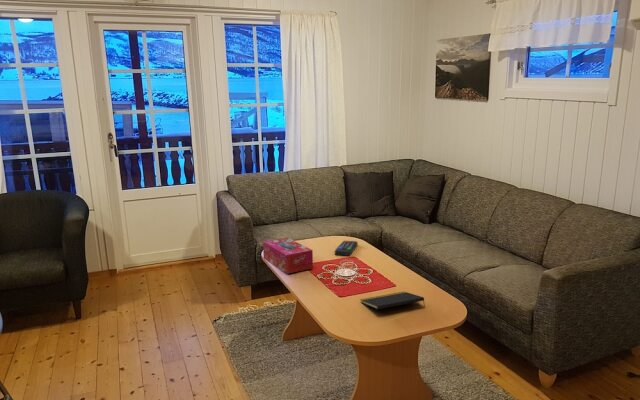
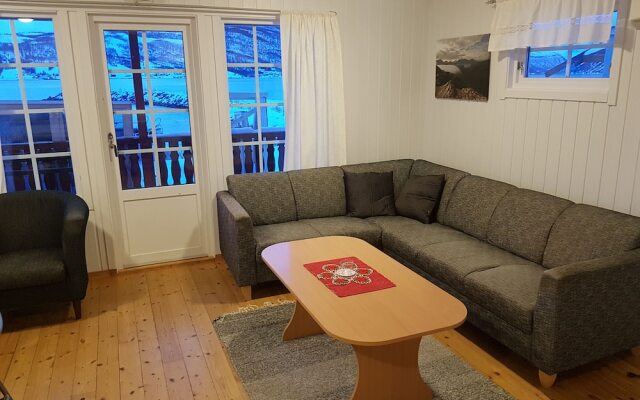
- tissue box (287, 254)
- notepad (391, 300)
- remote control (346, 247)
